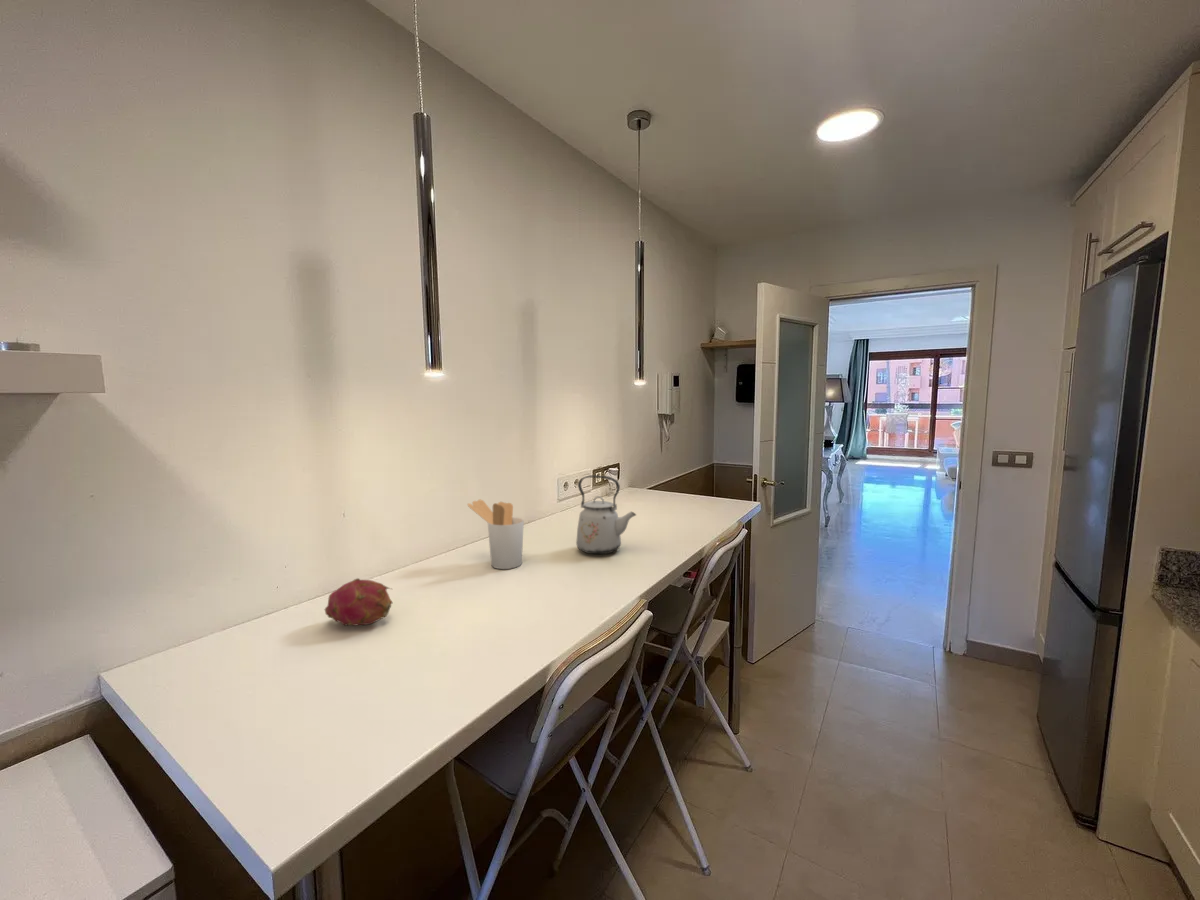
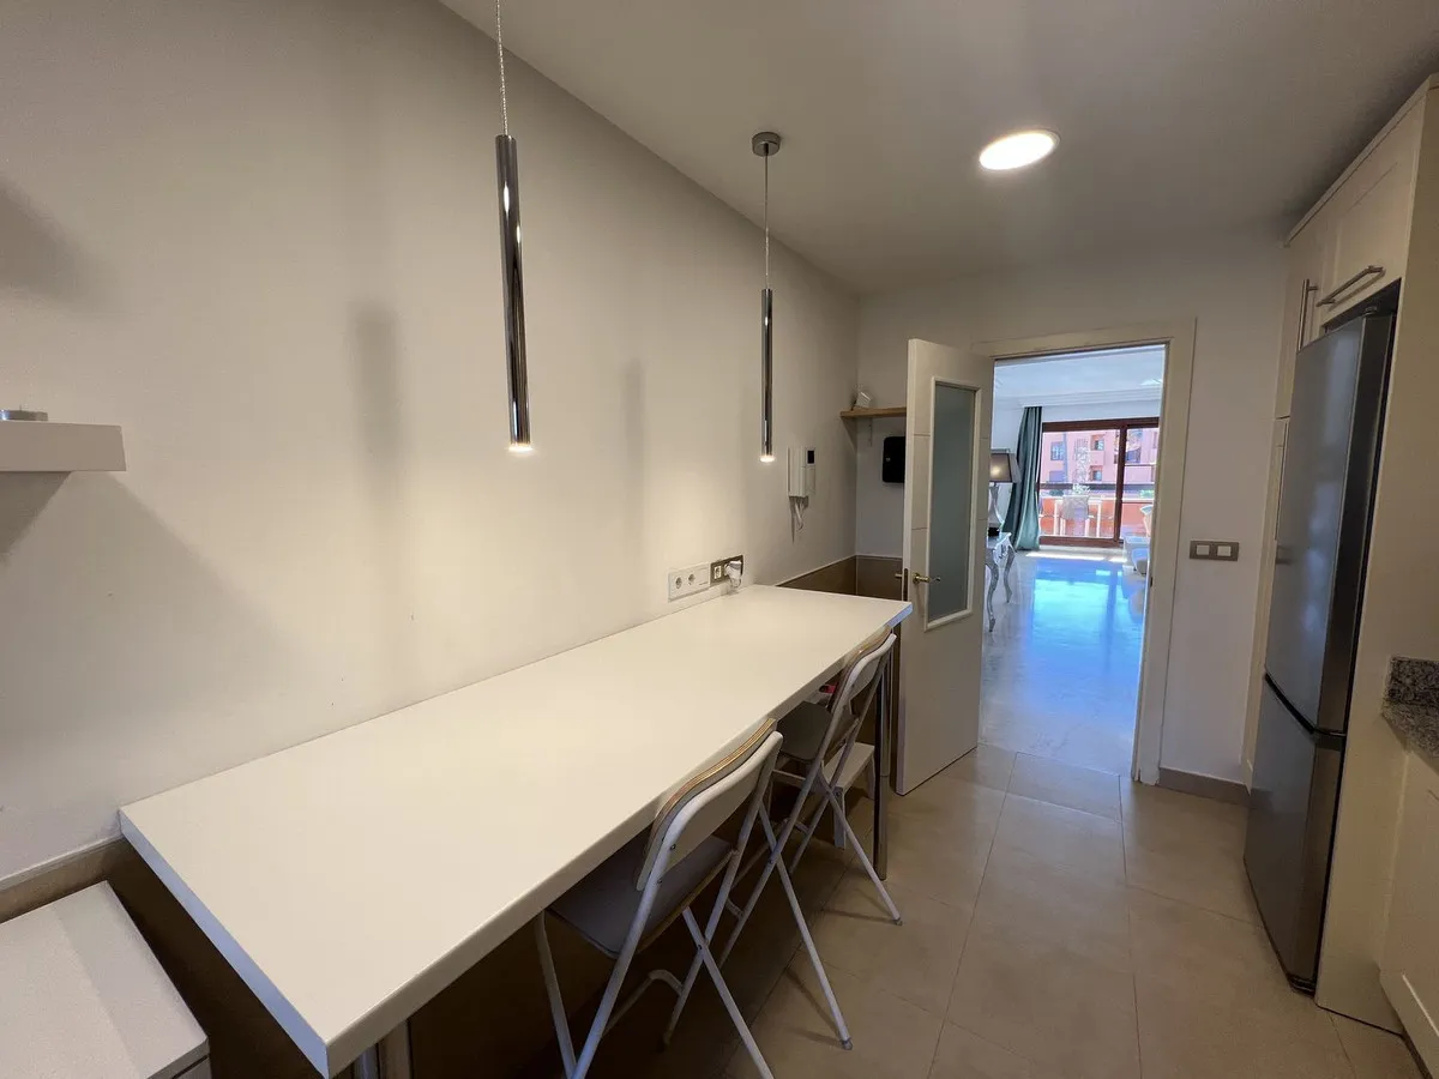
- kettle (606, 514)
- fruit (358, 600)
- utensil holder (496, 531)
